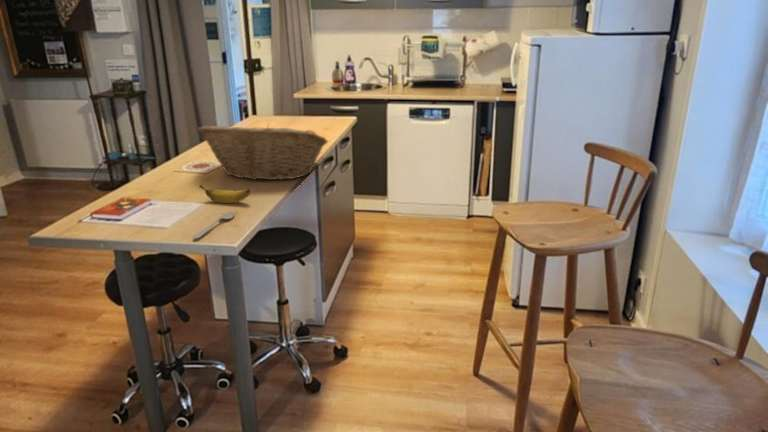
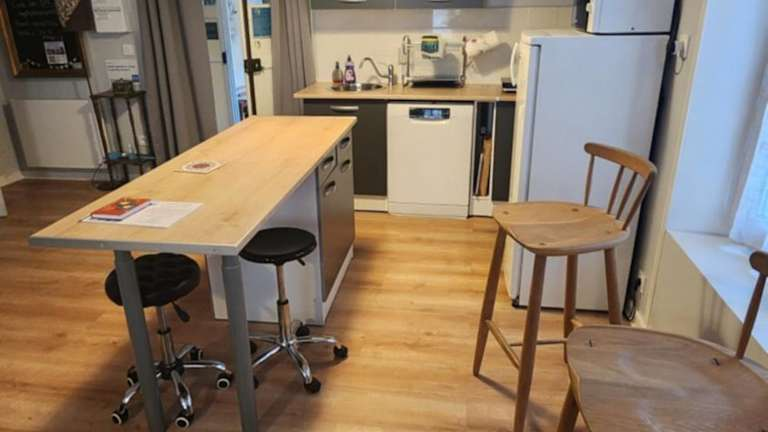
- banana (226, 194)
- spoon (213, 224)
- fruit basket (264, 146)
